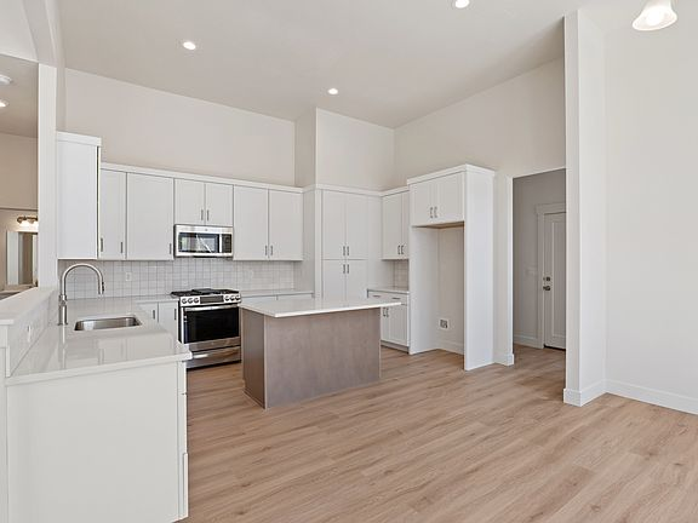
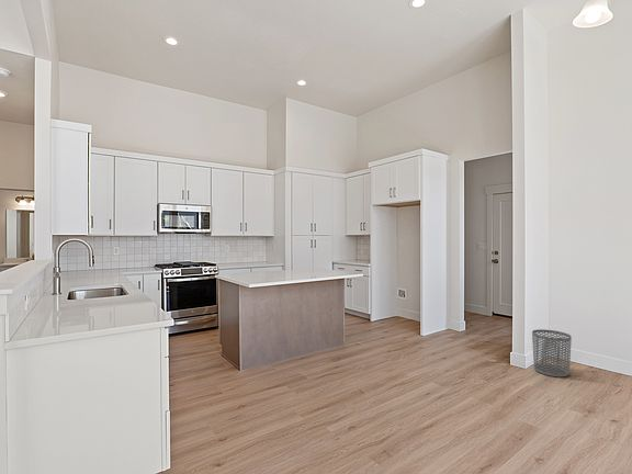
+ waste bin (551, 352)
